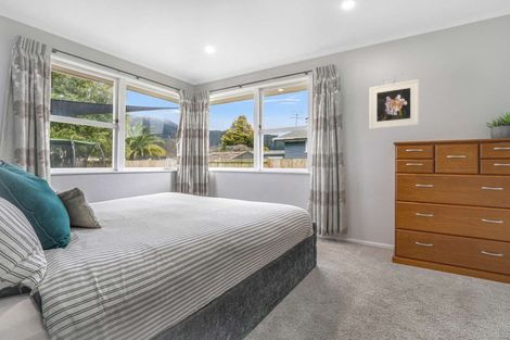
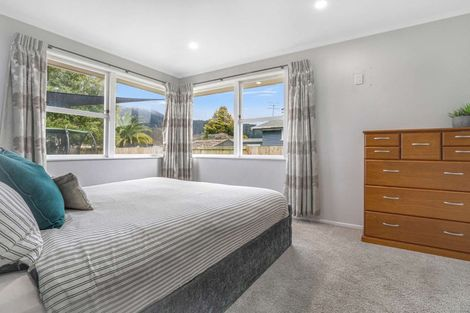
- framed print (393, 105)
